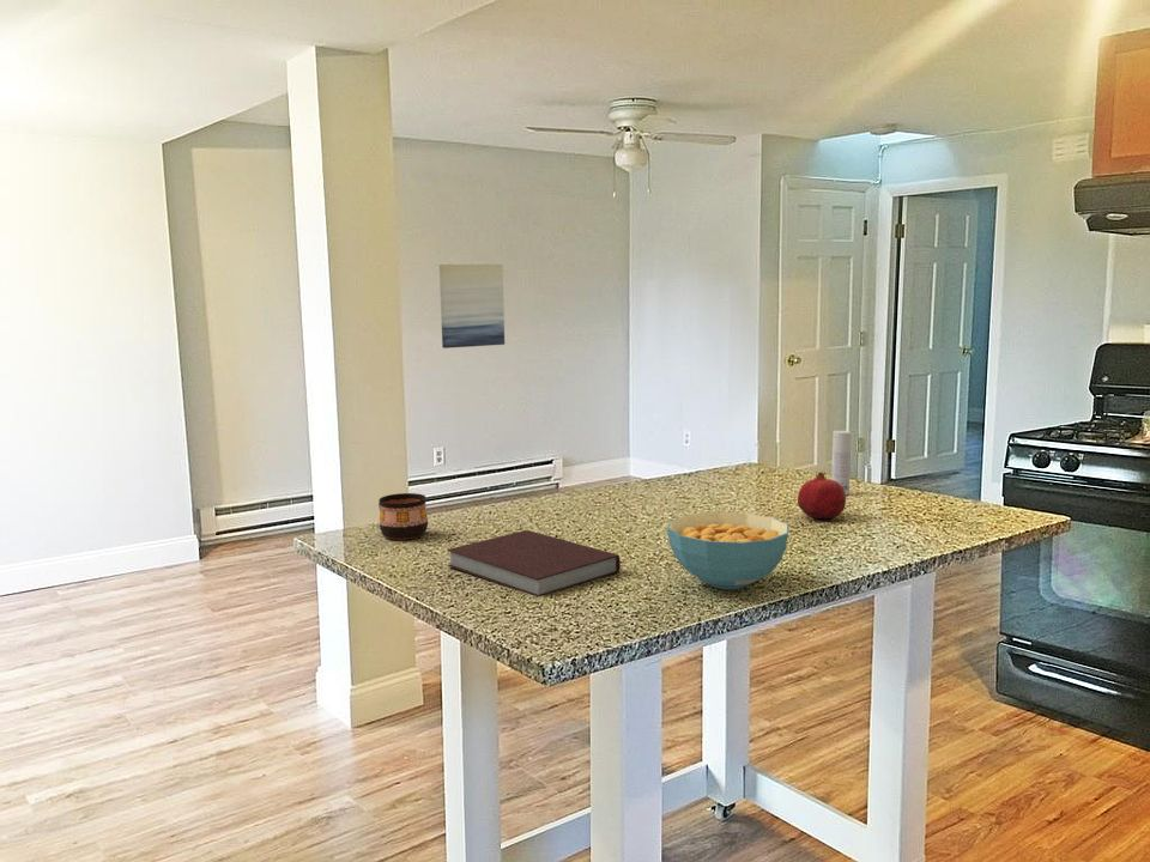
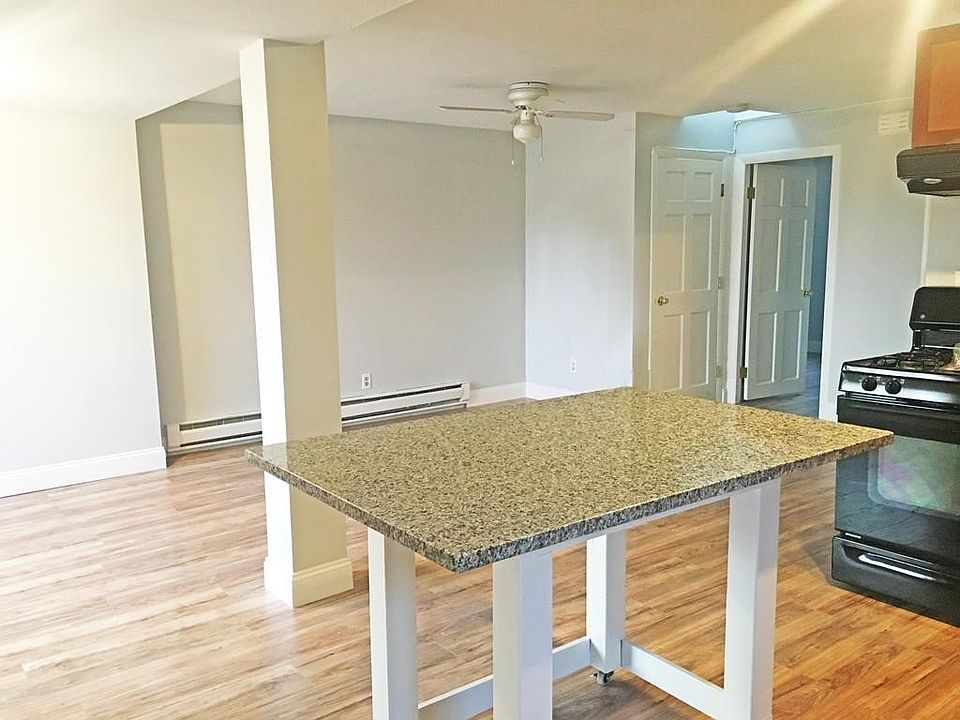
- notebook (532, 560)
- cup (402, 516)
- wall art (472, 305)
- fruit (821, 494)
- bottle (841, 462)
- cereal bowl (727, 554)
